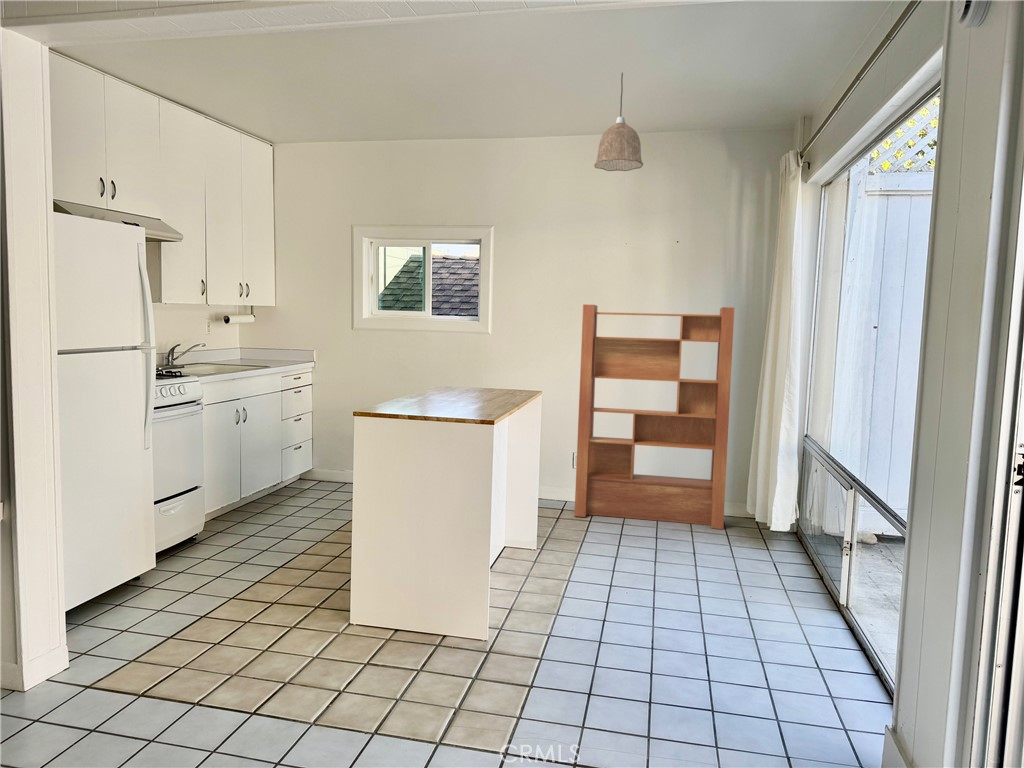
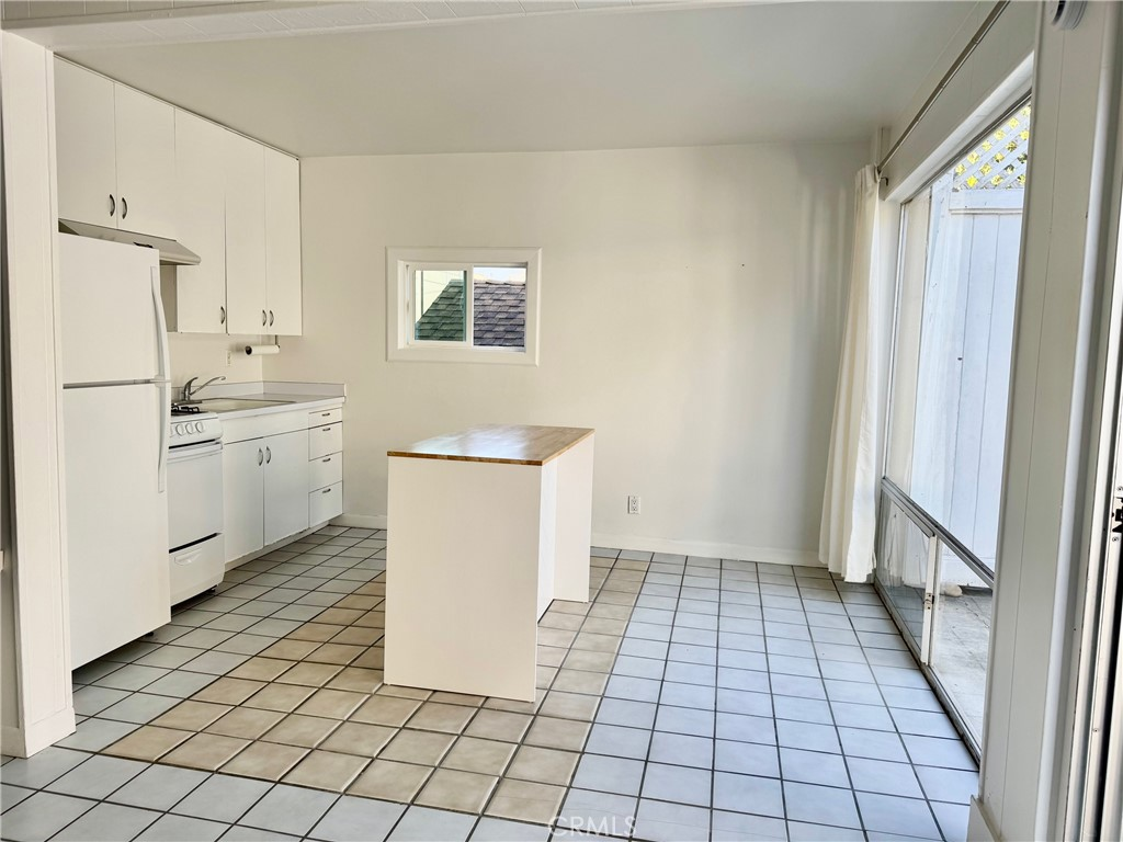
- bookshelf (652, 412)
- pendant lamp (620, 119)
